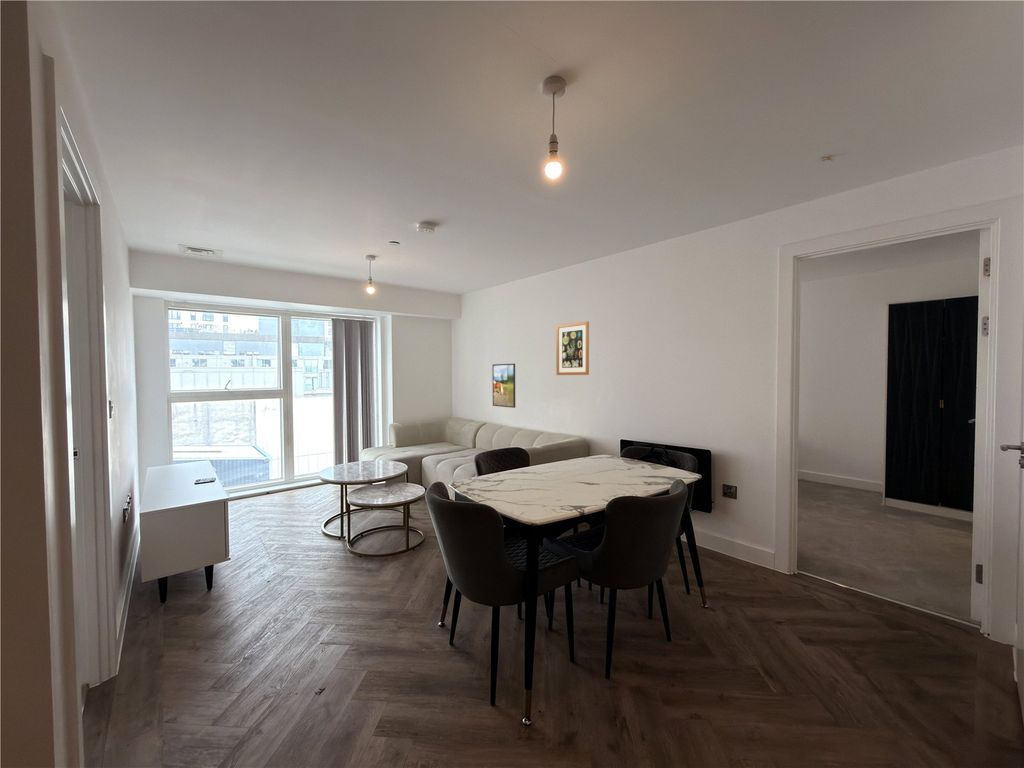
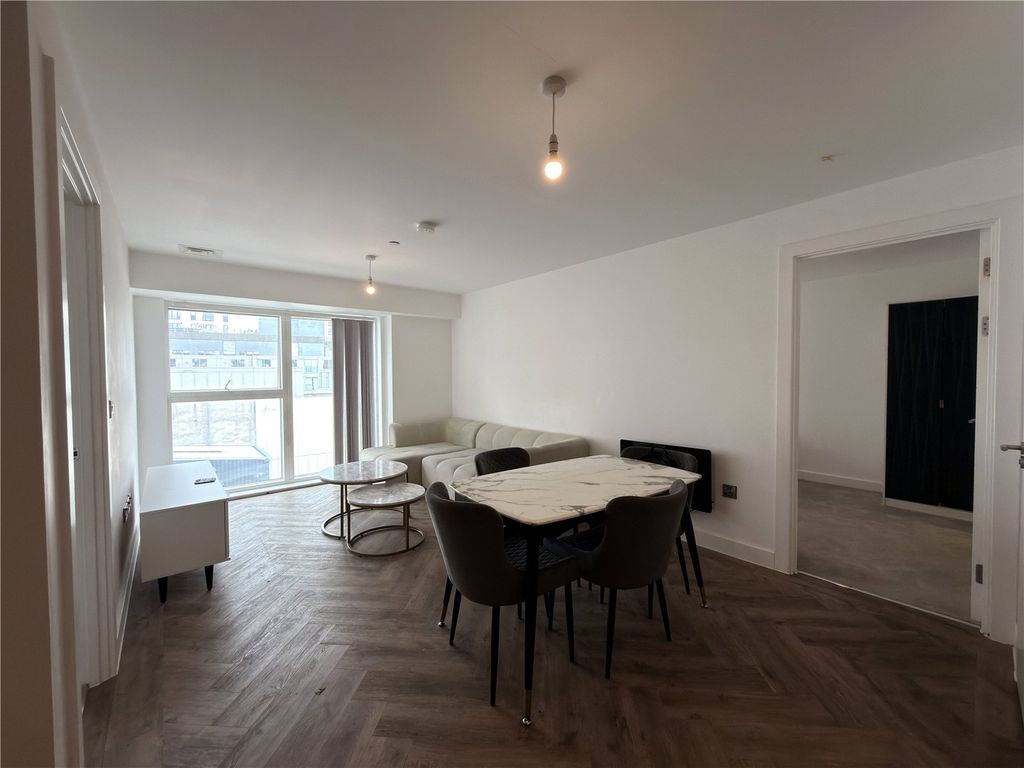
- wall art (571, 349)
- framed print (503, 385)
